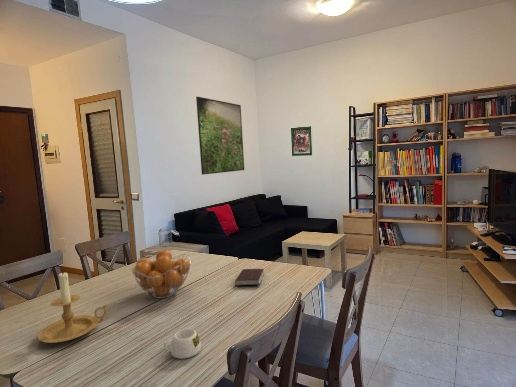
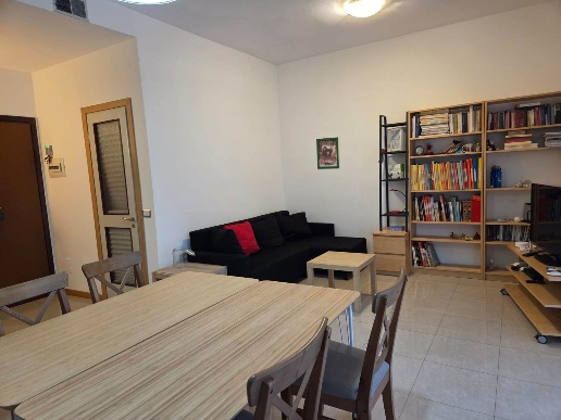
- candle holder (66, 302)
- fruit basket (162, 273)
- mug (182, 342)
- book (250, 276)
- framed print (222, 137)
